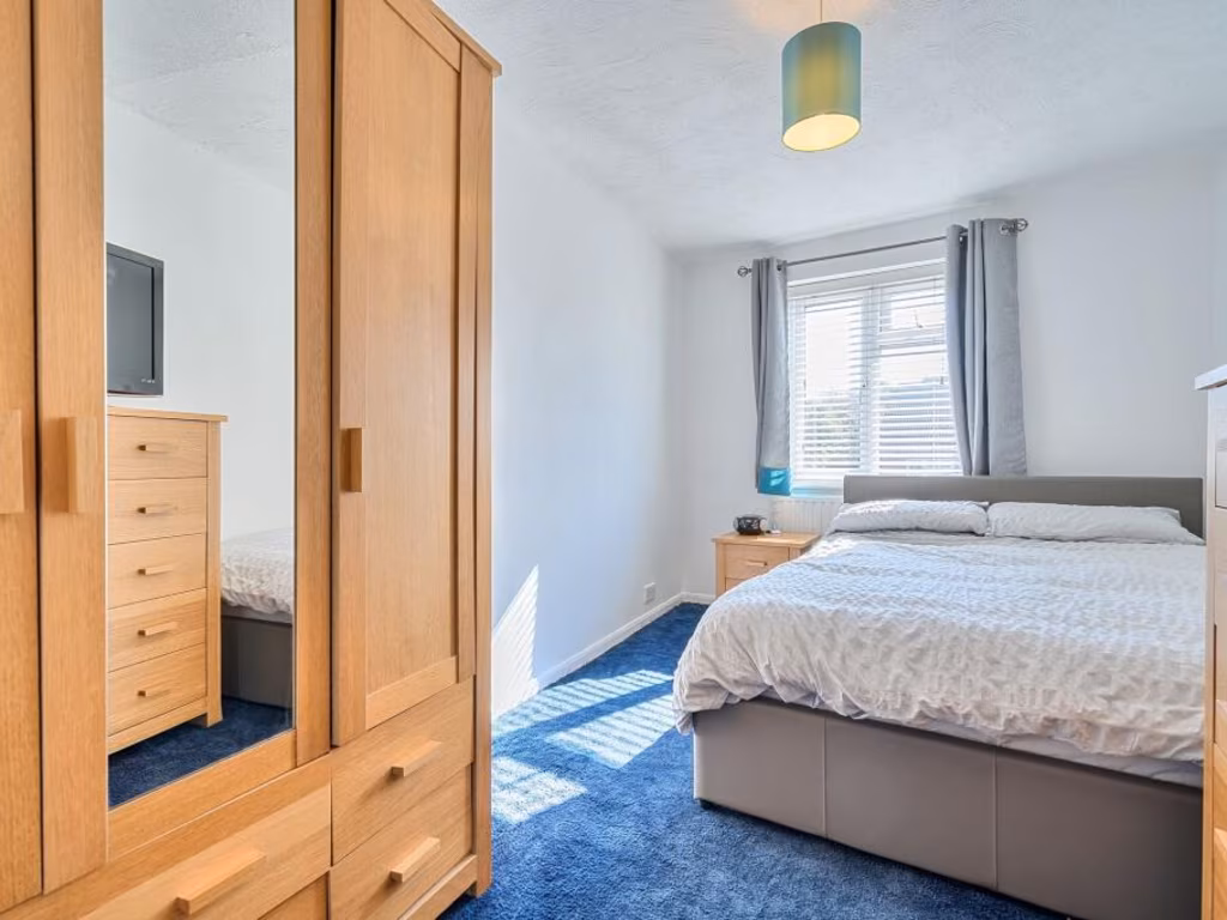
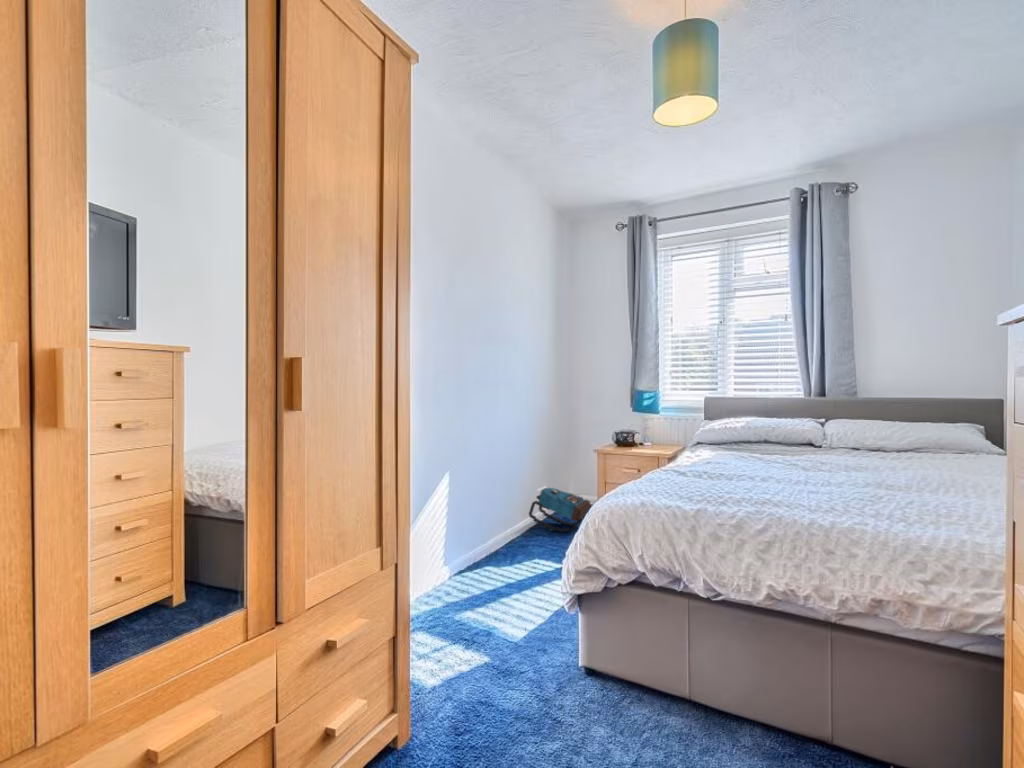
+ backpack (563, 509)
